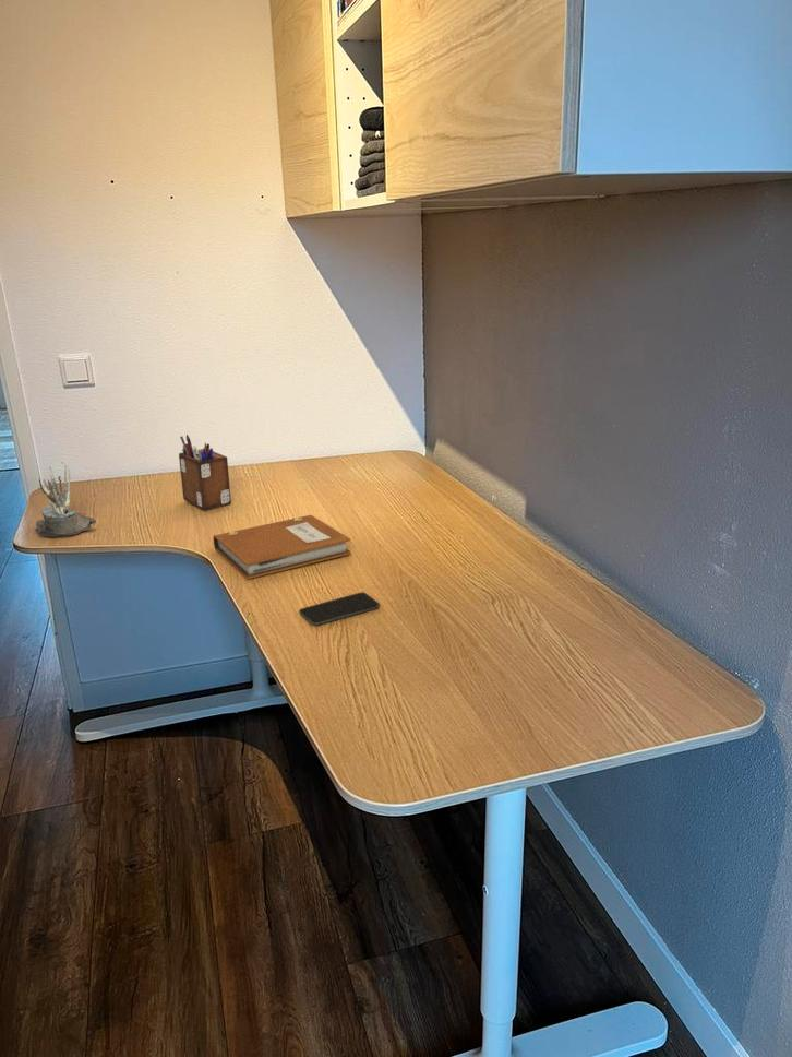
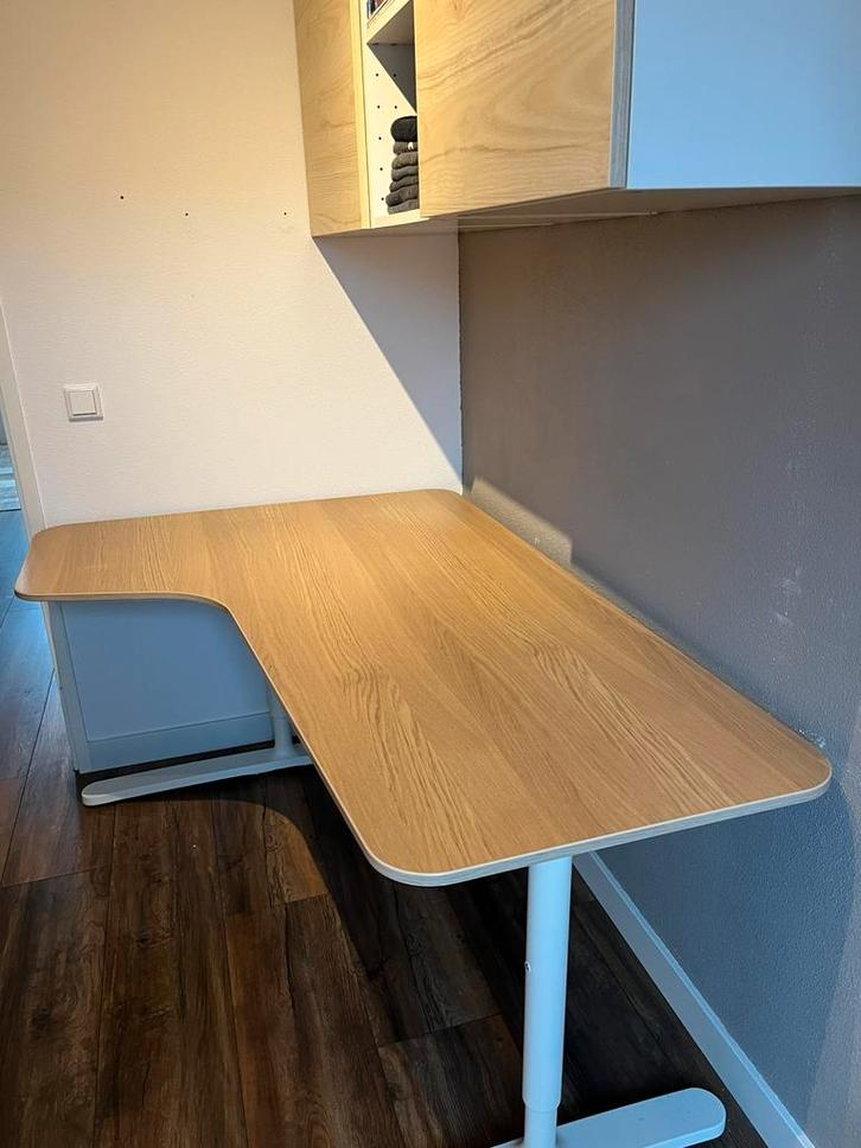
- smartphone (339, 608)
- notebook (283, 543)
- desk organizer (204, 470)
- succulent plant (61, 492)
